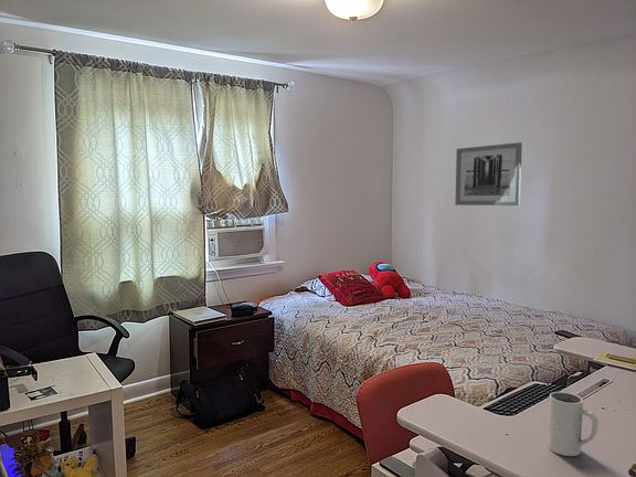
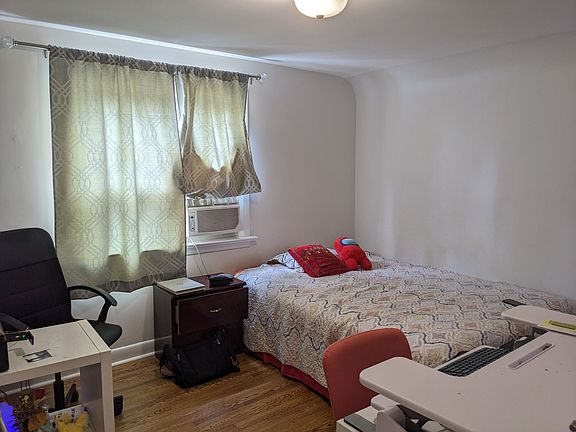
- wall art (486, 176)
- mug (572, 425)
